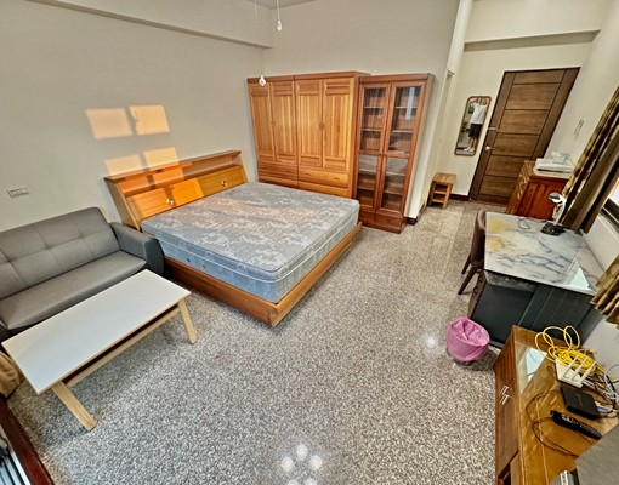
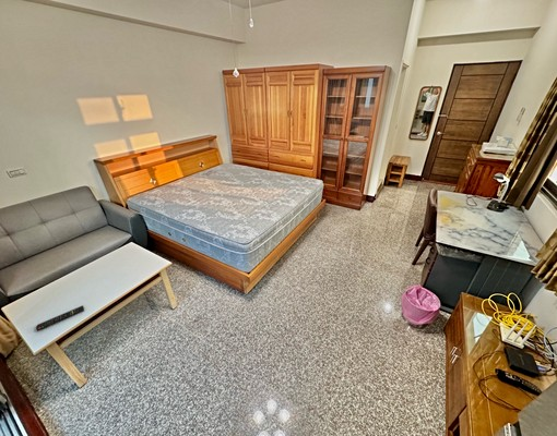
+ remote control (61, 317)
